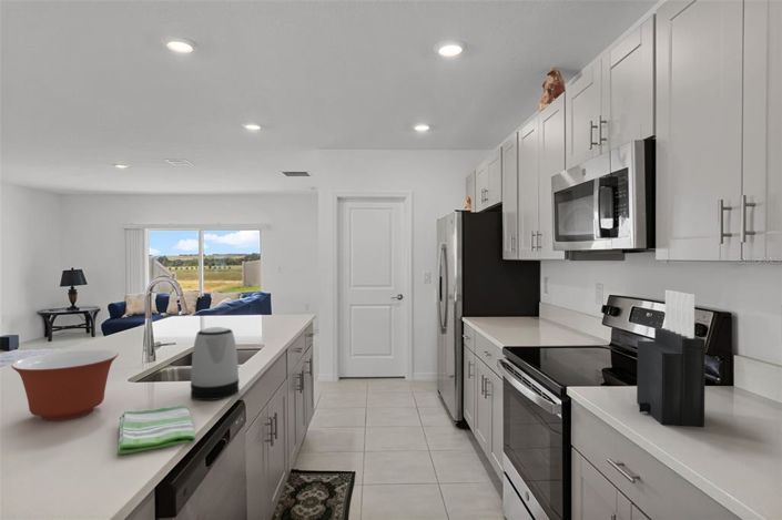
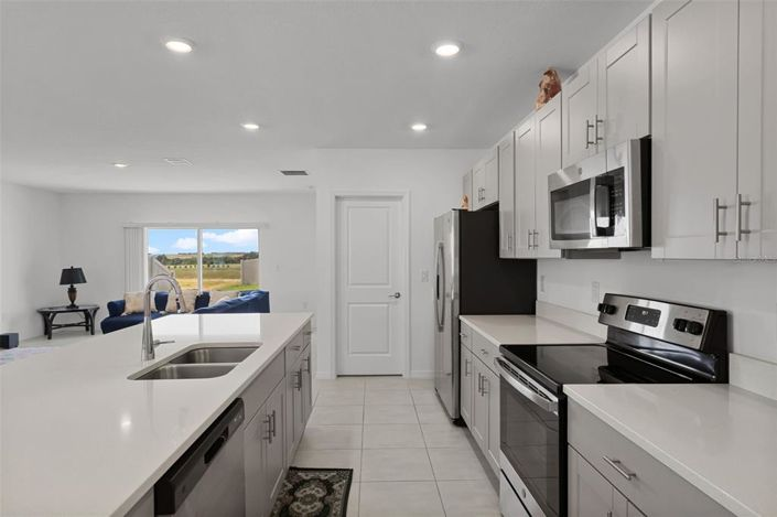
- mixing bowl (68, 385)
- dish towel (156, 426)
- kettle (214, 359)
- knife block (663, 353)
